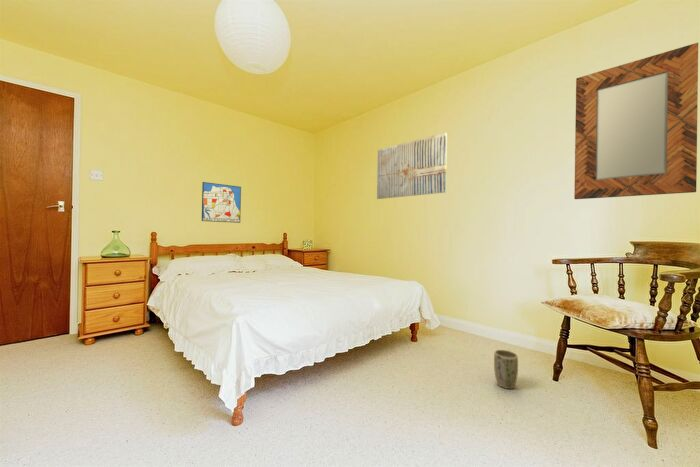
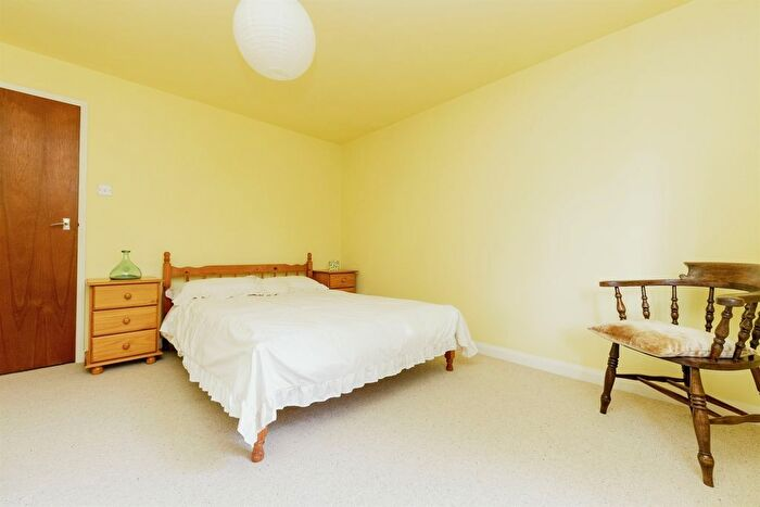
- wall art (408, 169)
- home mirror (630, 129)
- wall art (222, 203)
- plant pot (505, 369)
